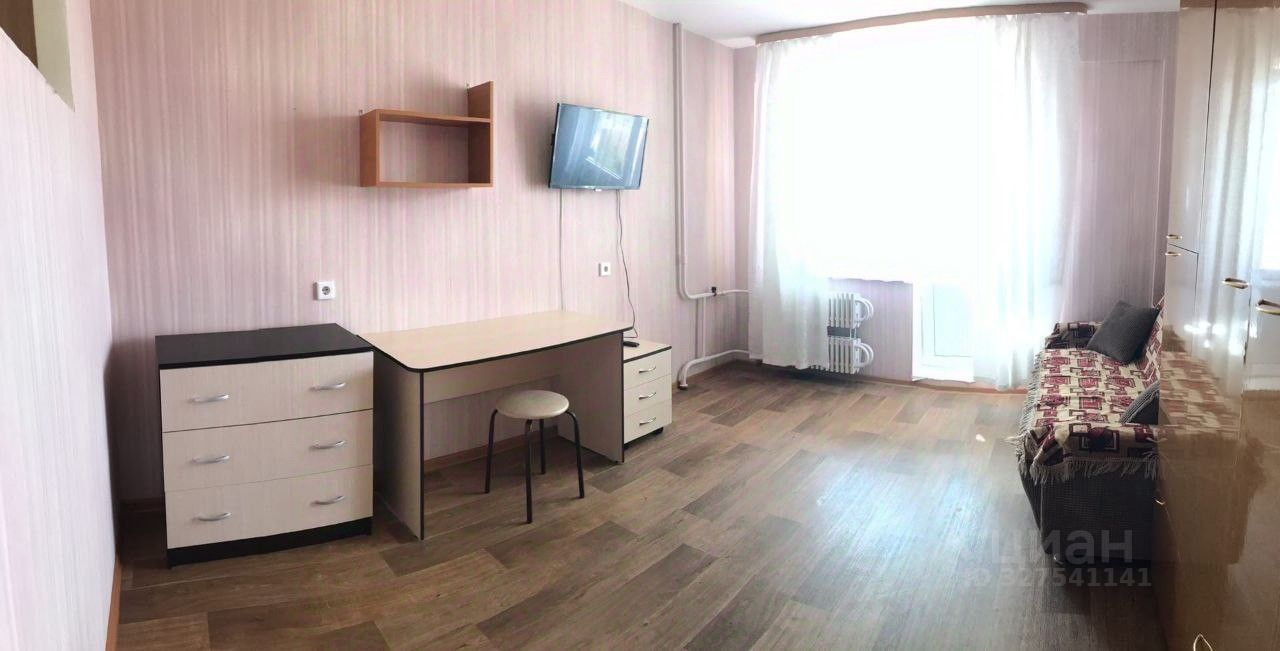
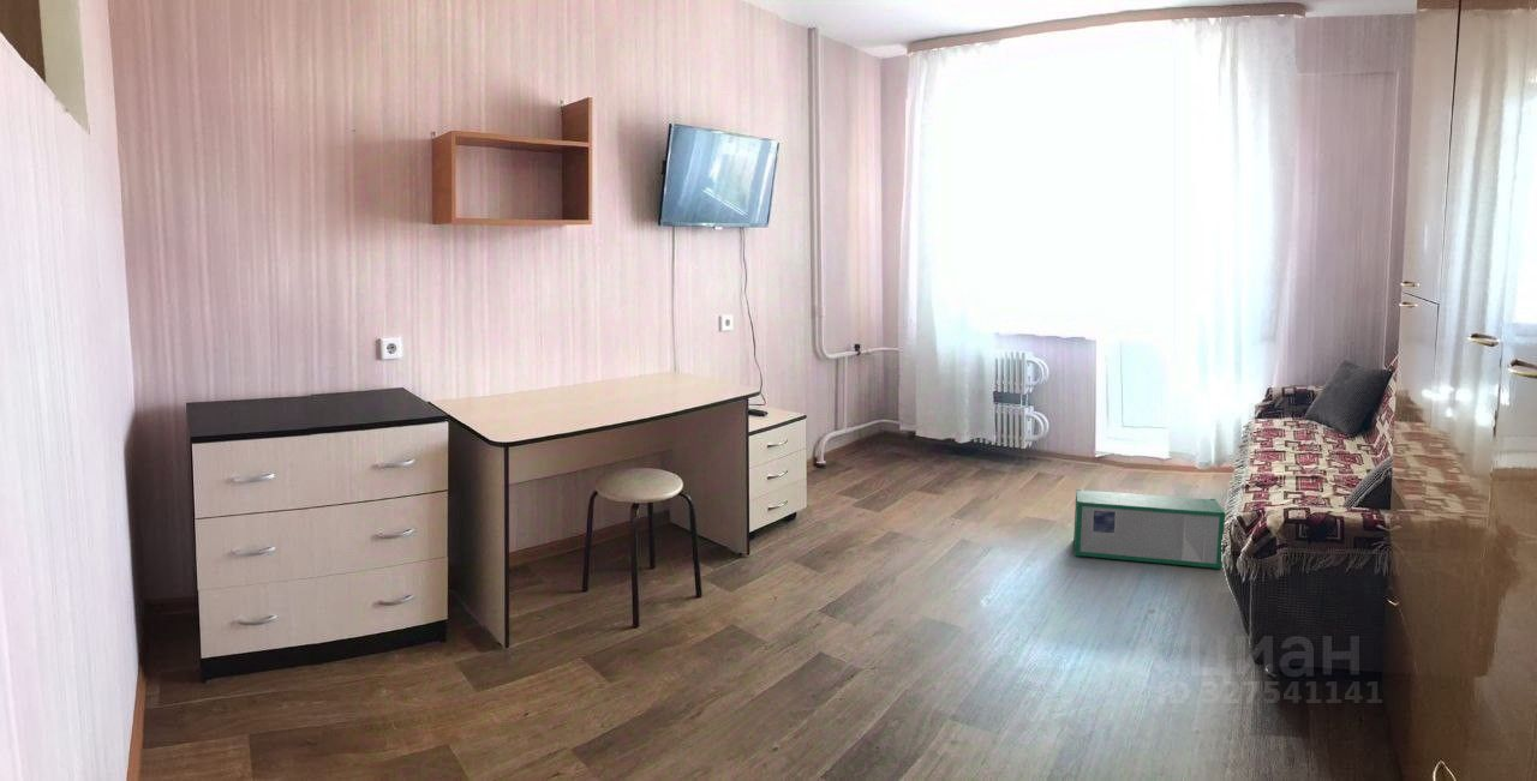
+ storage bin (1144, 527)
